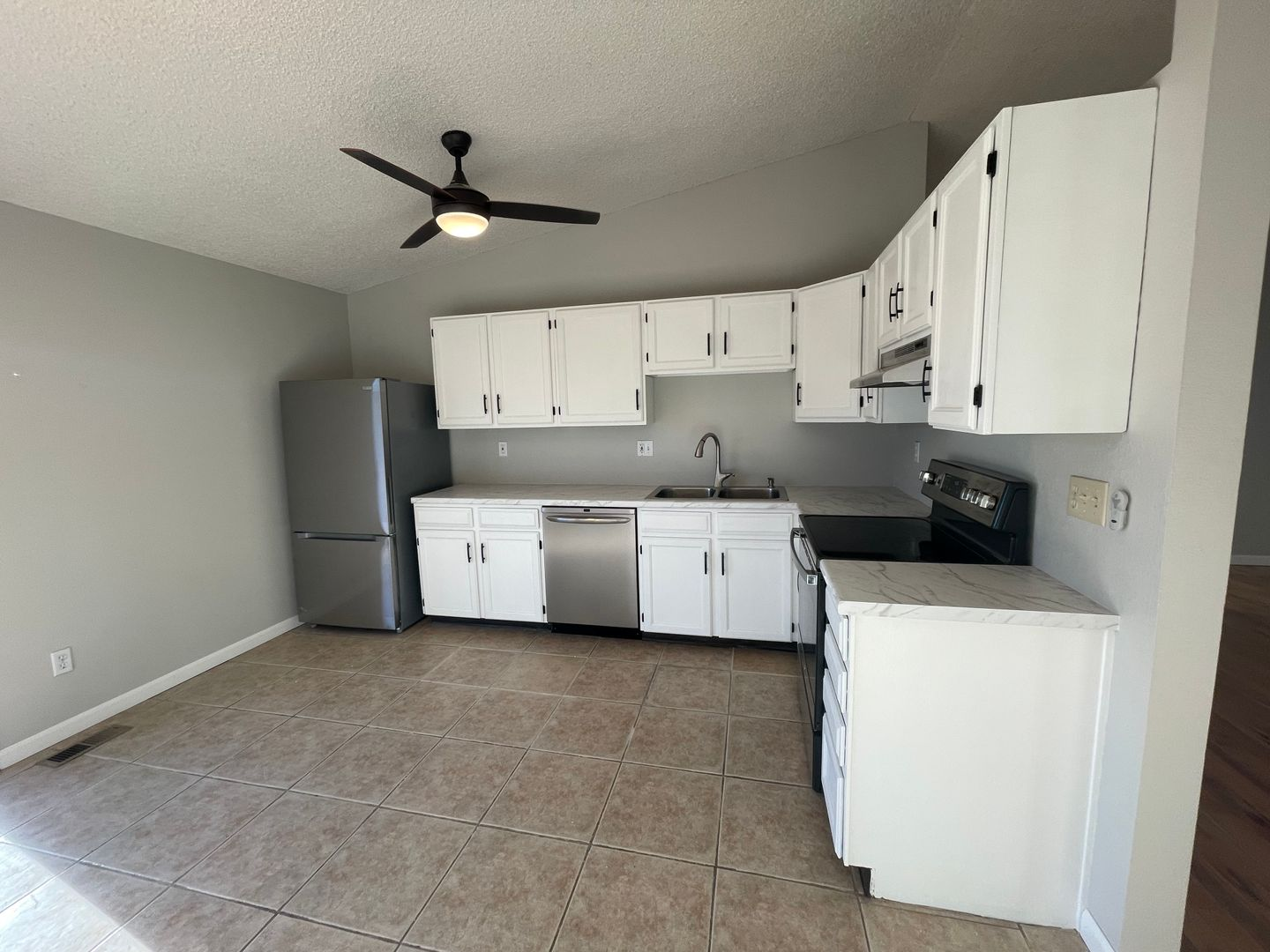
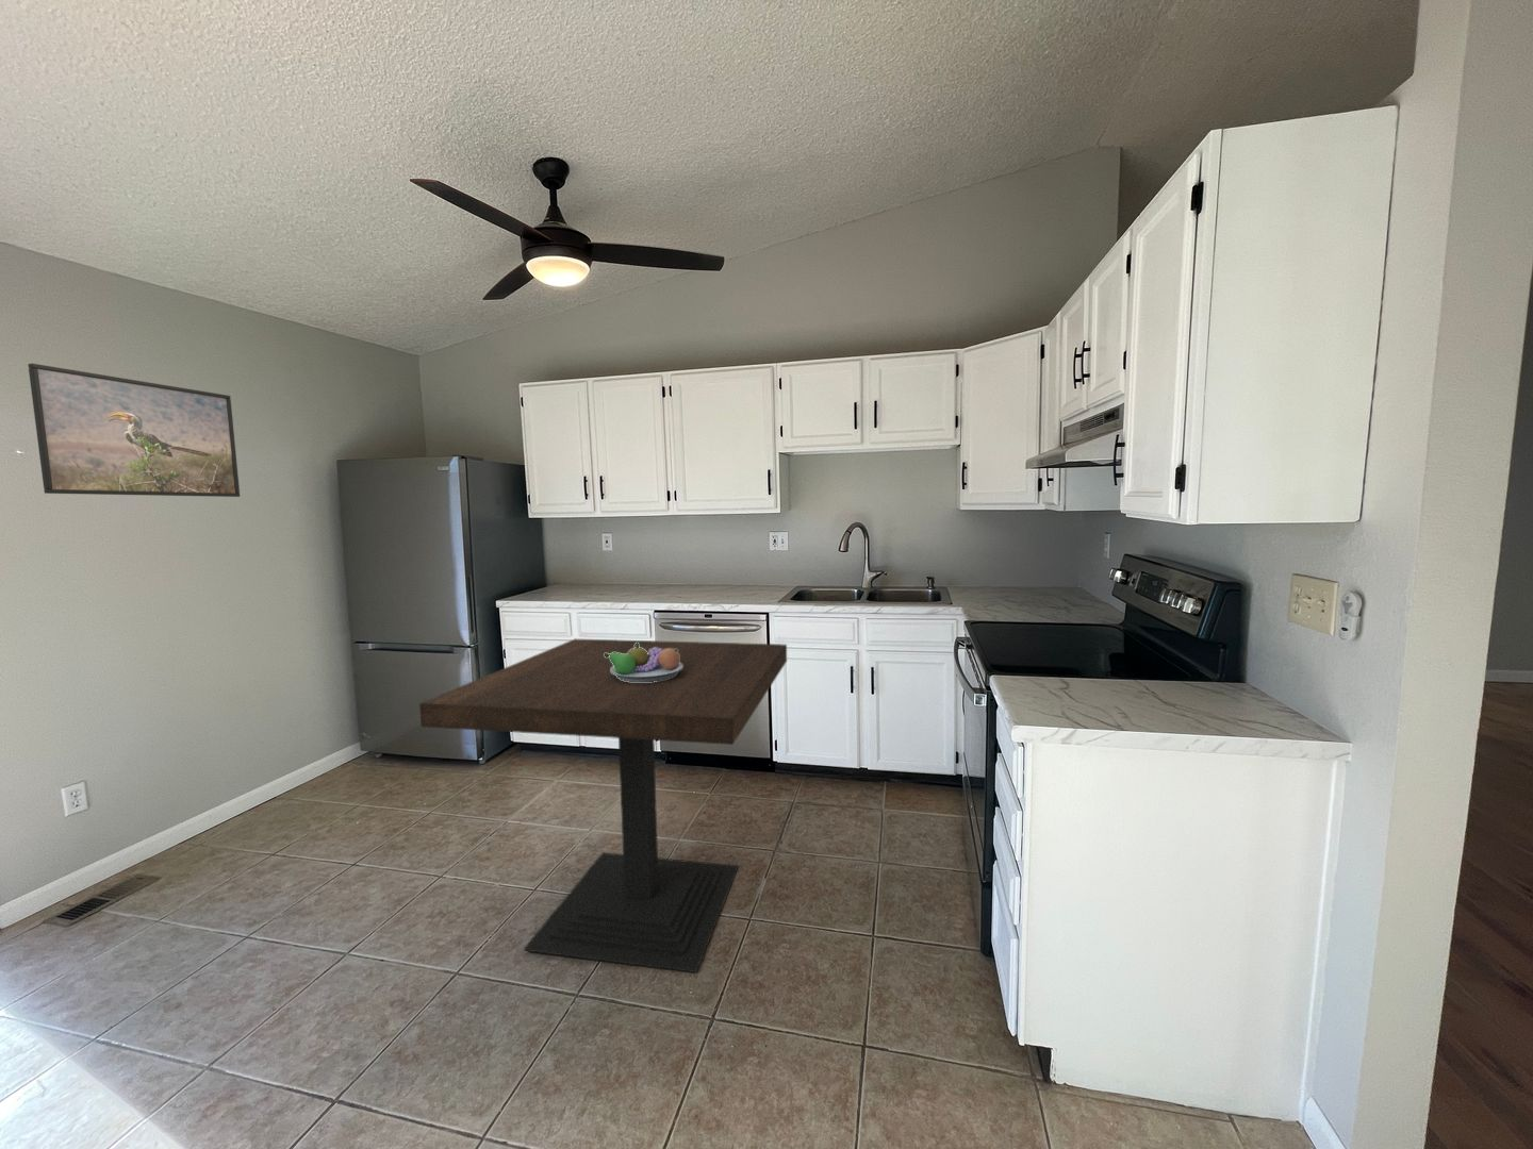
+ dining table (637, 788)
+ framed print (148, 438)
+ fruit bowl (645, 660)
